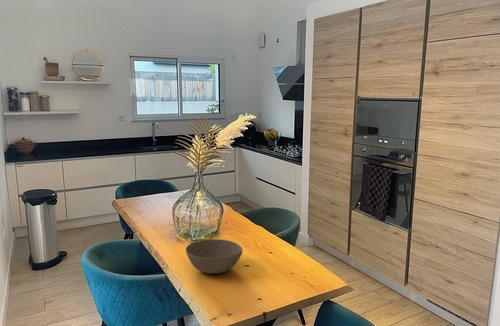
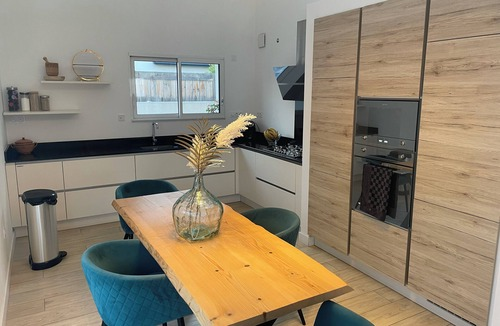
- bowl (214, 257)
